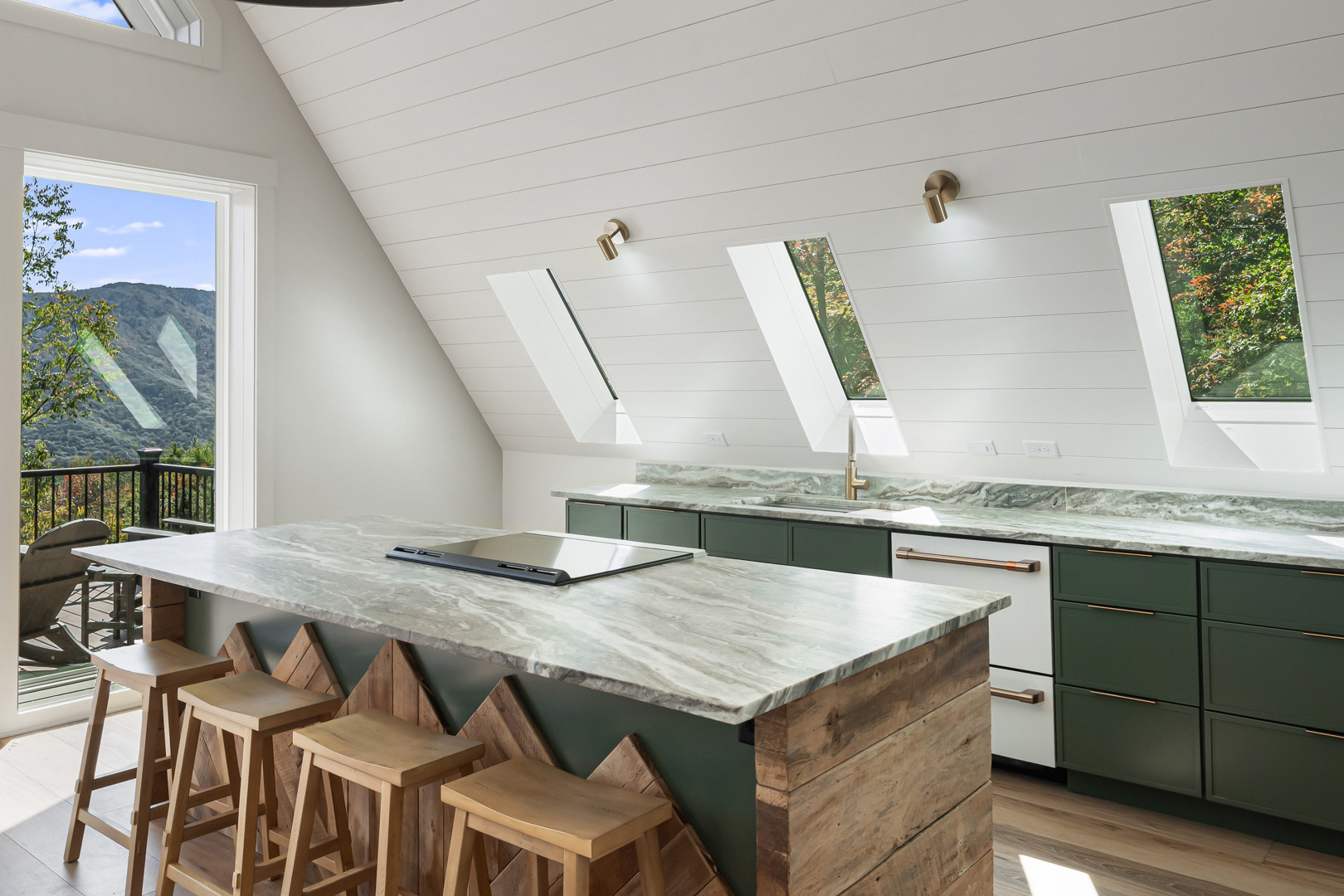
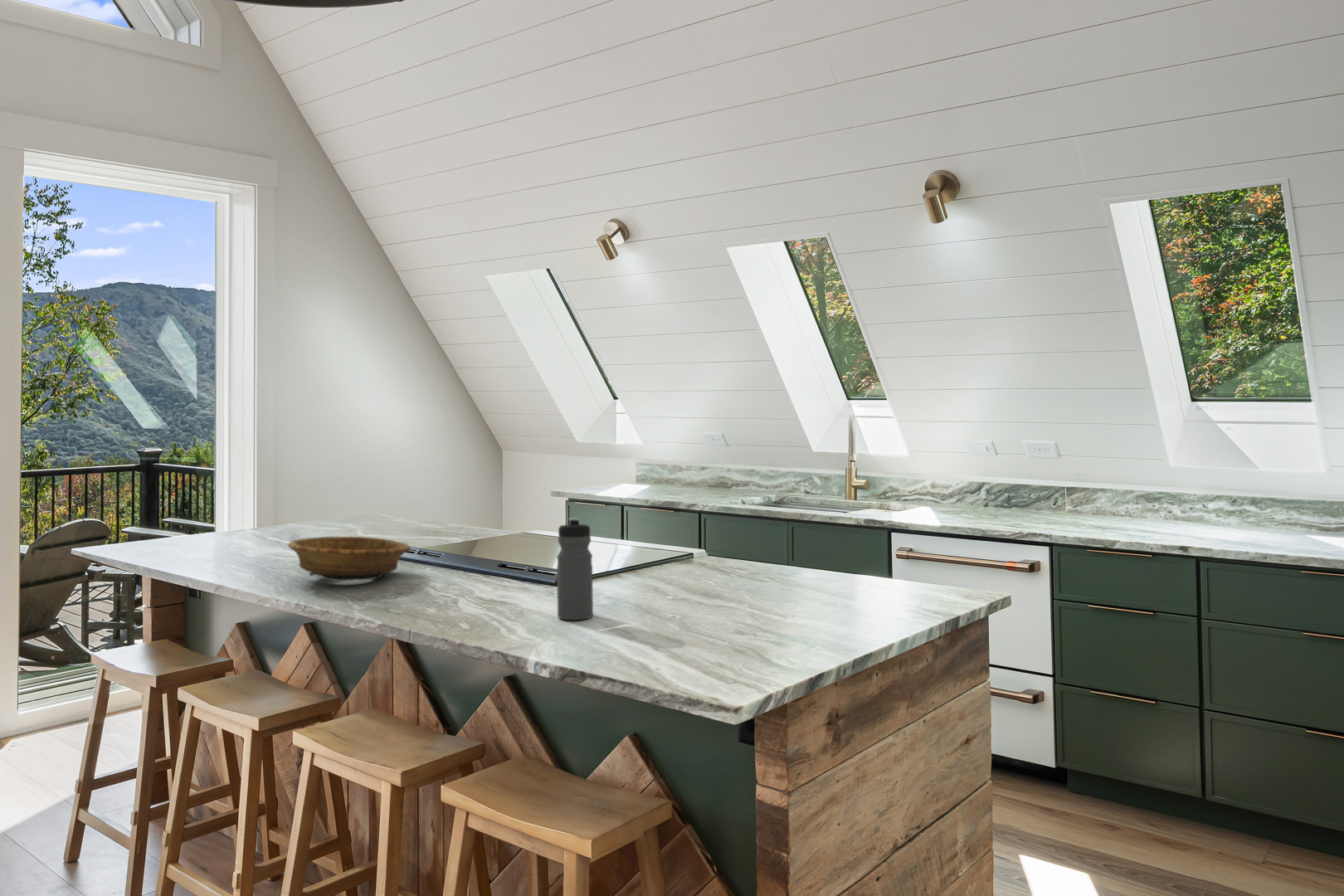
+ water bottle (574, 567)
+ decorative bowl (350, 558)
